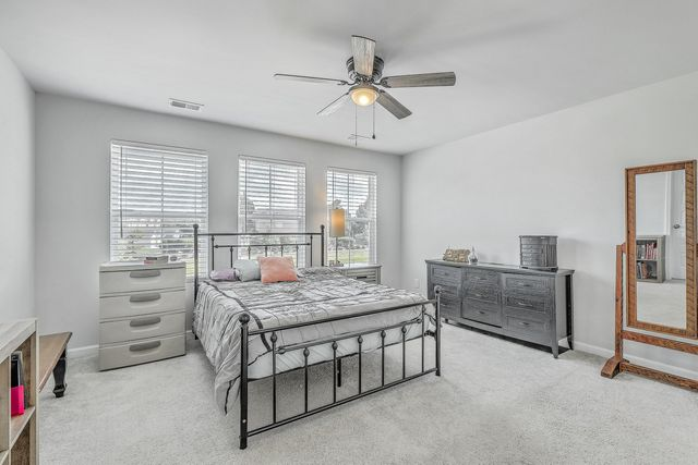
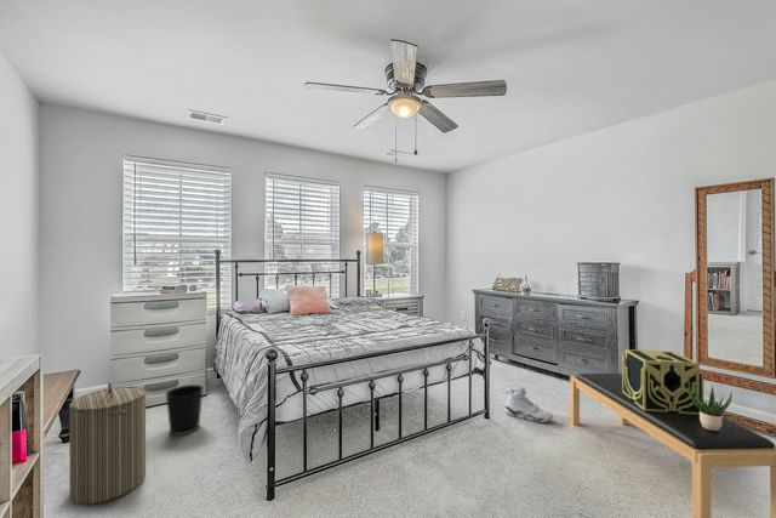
+ potted plant (708, 404)
+ wastebasket (184, 409)
+ bench (652, 429)
+ laundry hamper (109, 433)
+ decorative box (660, 378)
+ sneaker (527, 403)
